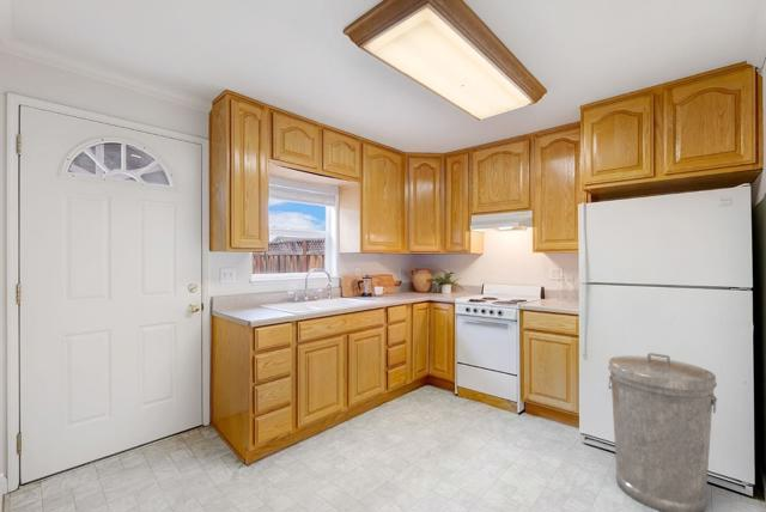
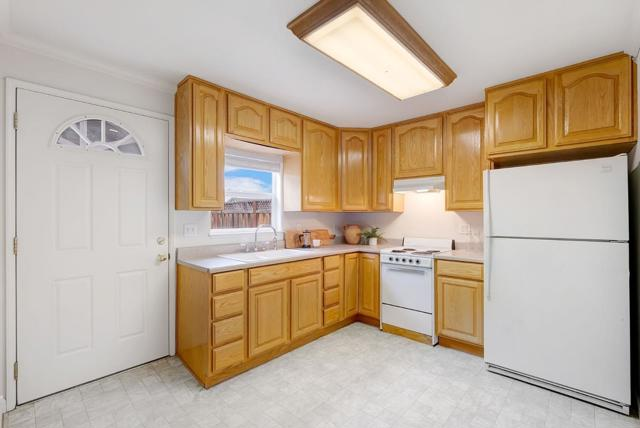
- trash can (658, 422)
